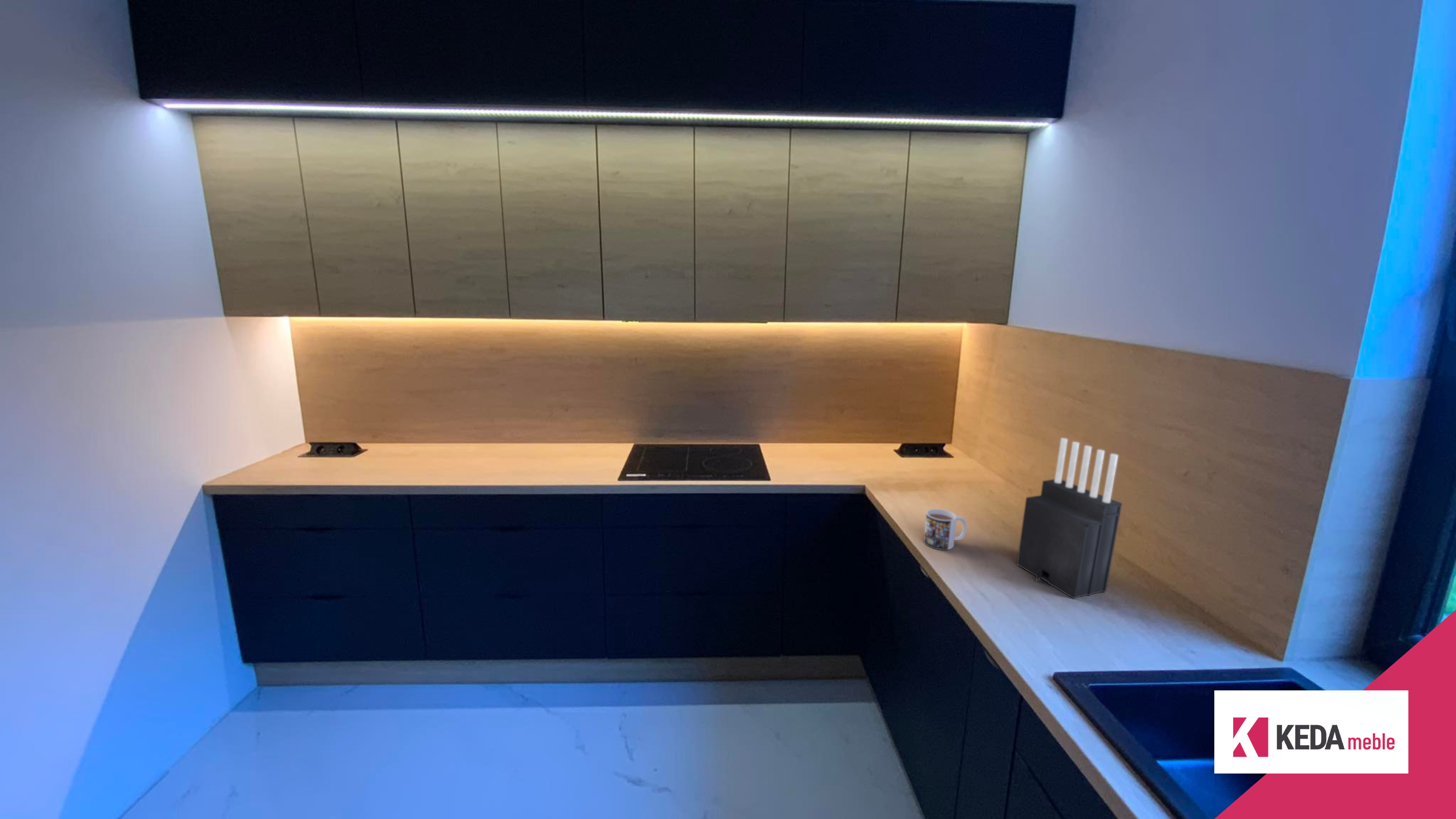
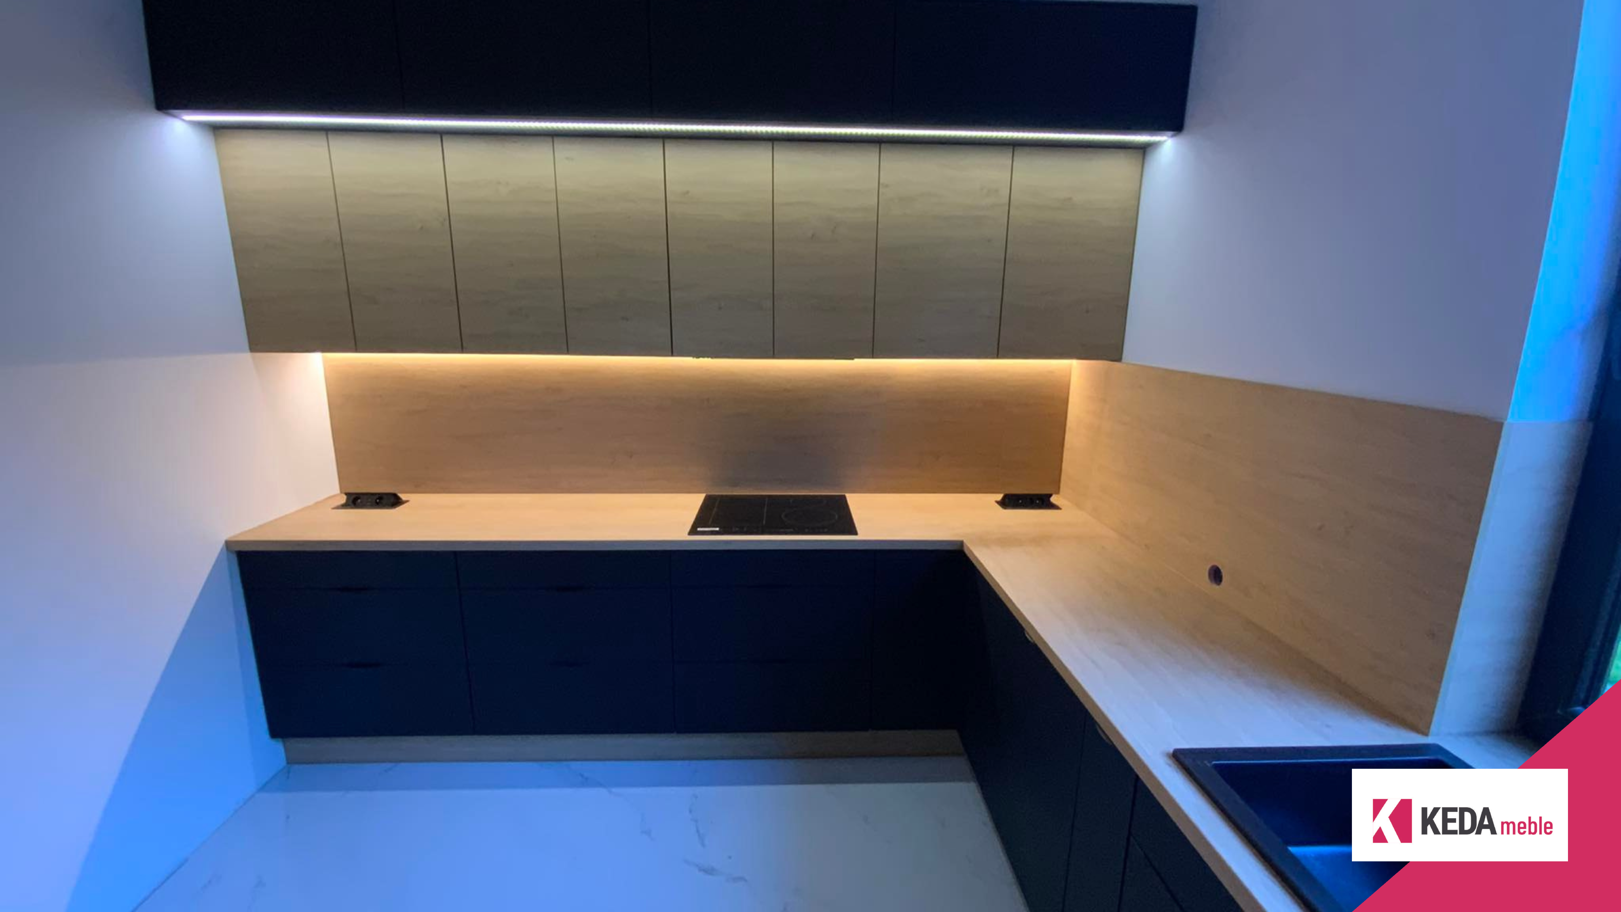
- knife block (1066, 515)
- mug (946, 529)
